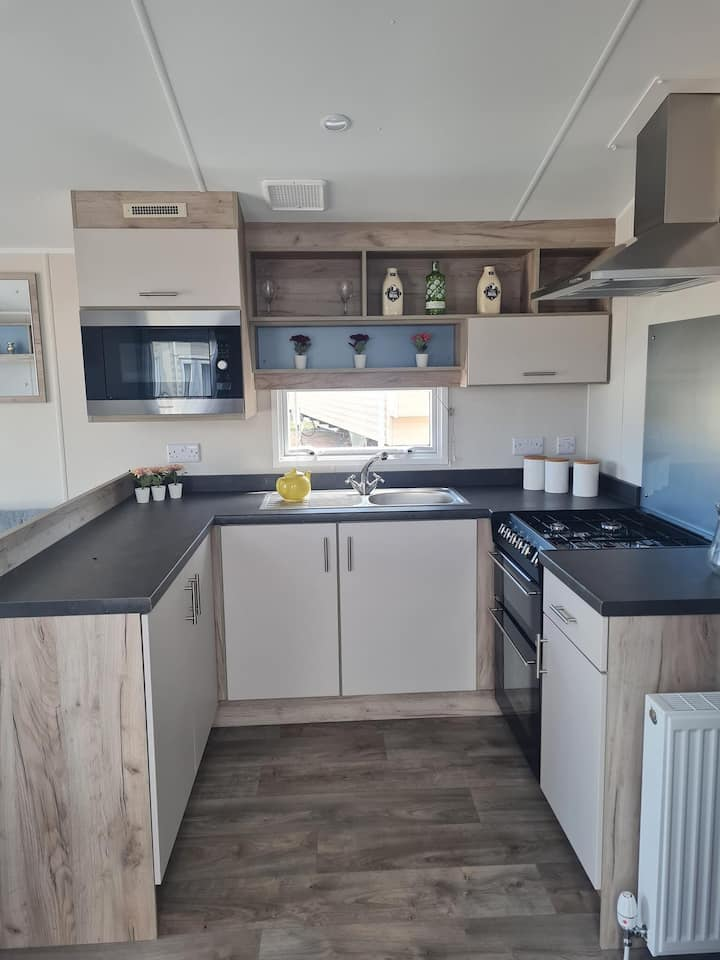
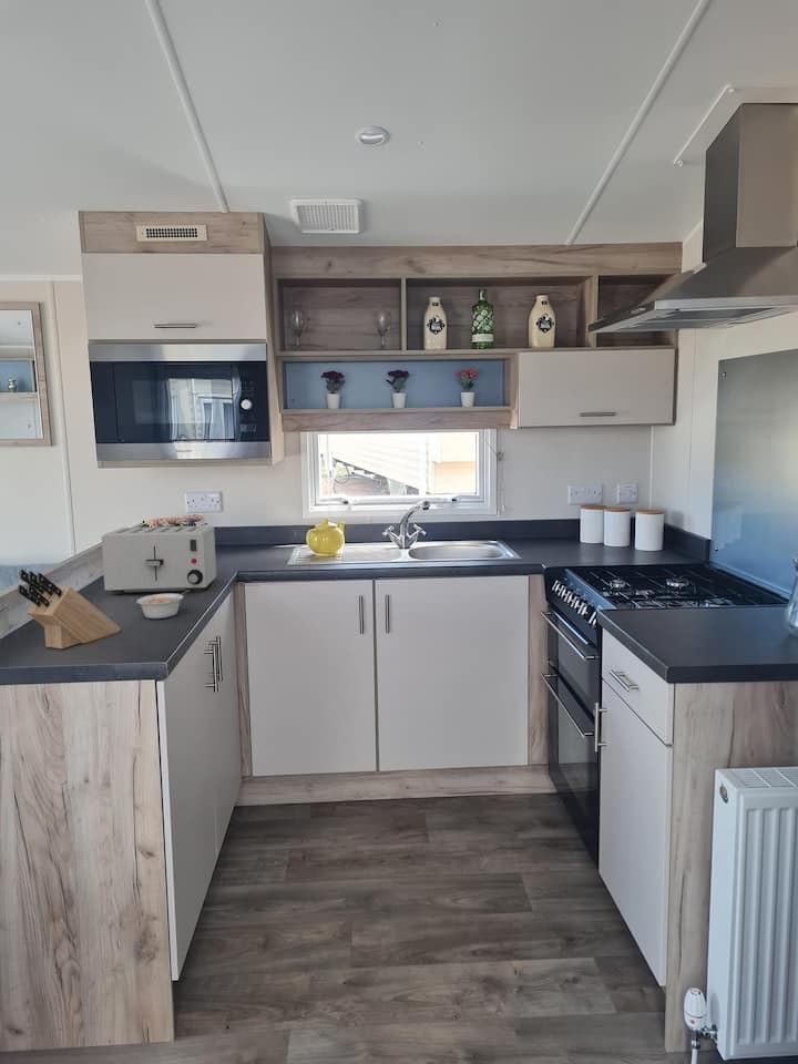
+ toaster (160, 560)
+ legume (161, 604)
+ knife block (68, 603)
